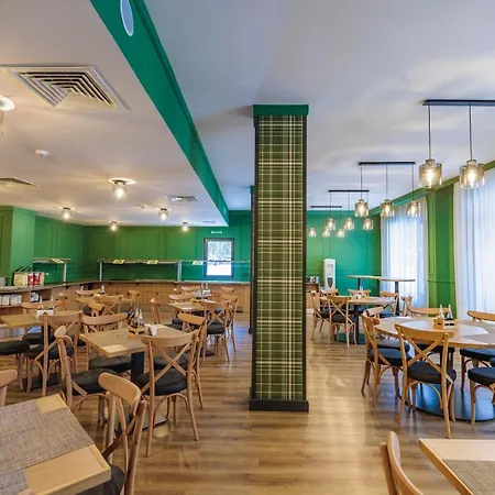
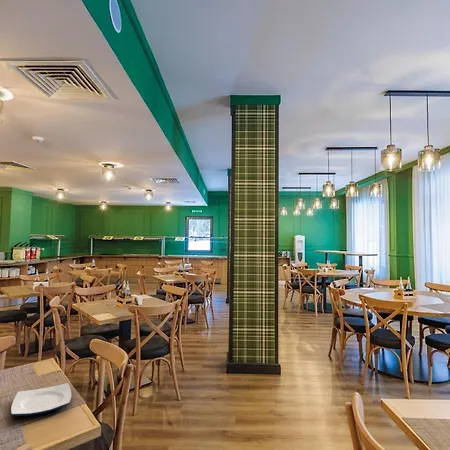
+ plate (42, 400)
